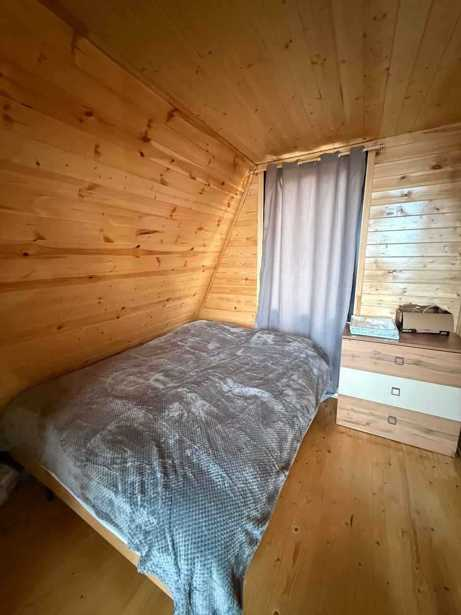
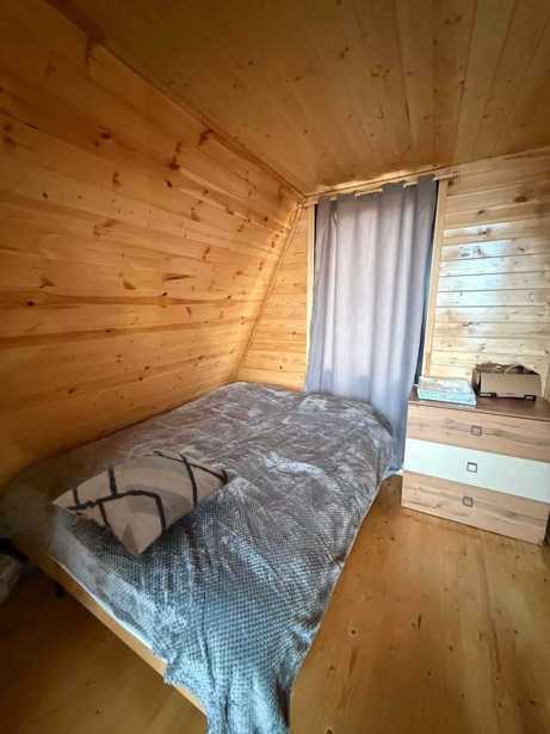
+ decorative pillow (152, 487)
